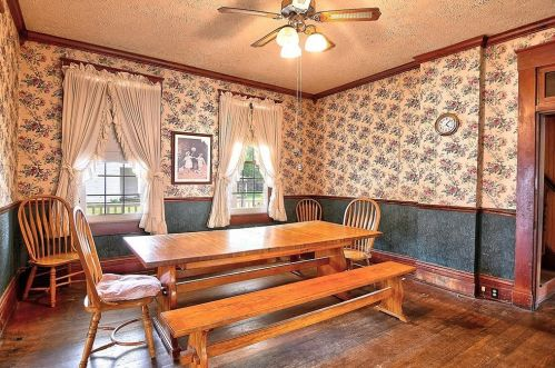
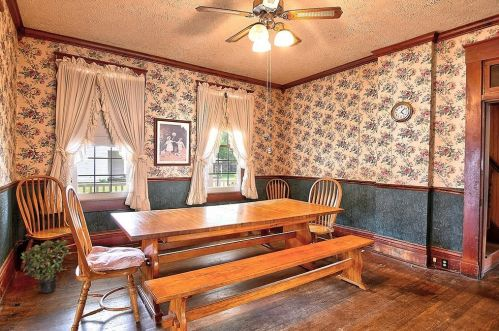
+ potted plant (45, 265)
